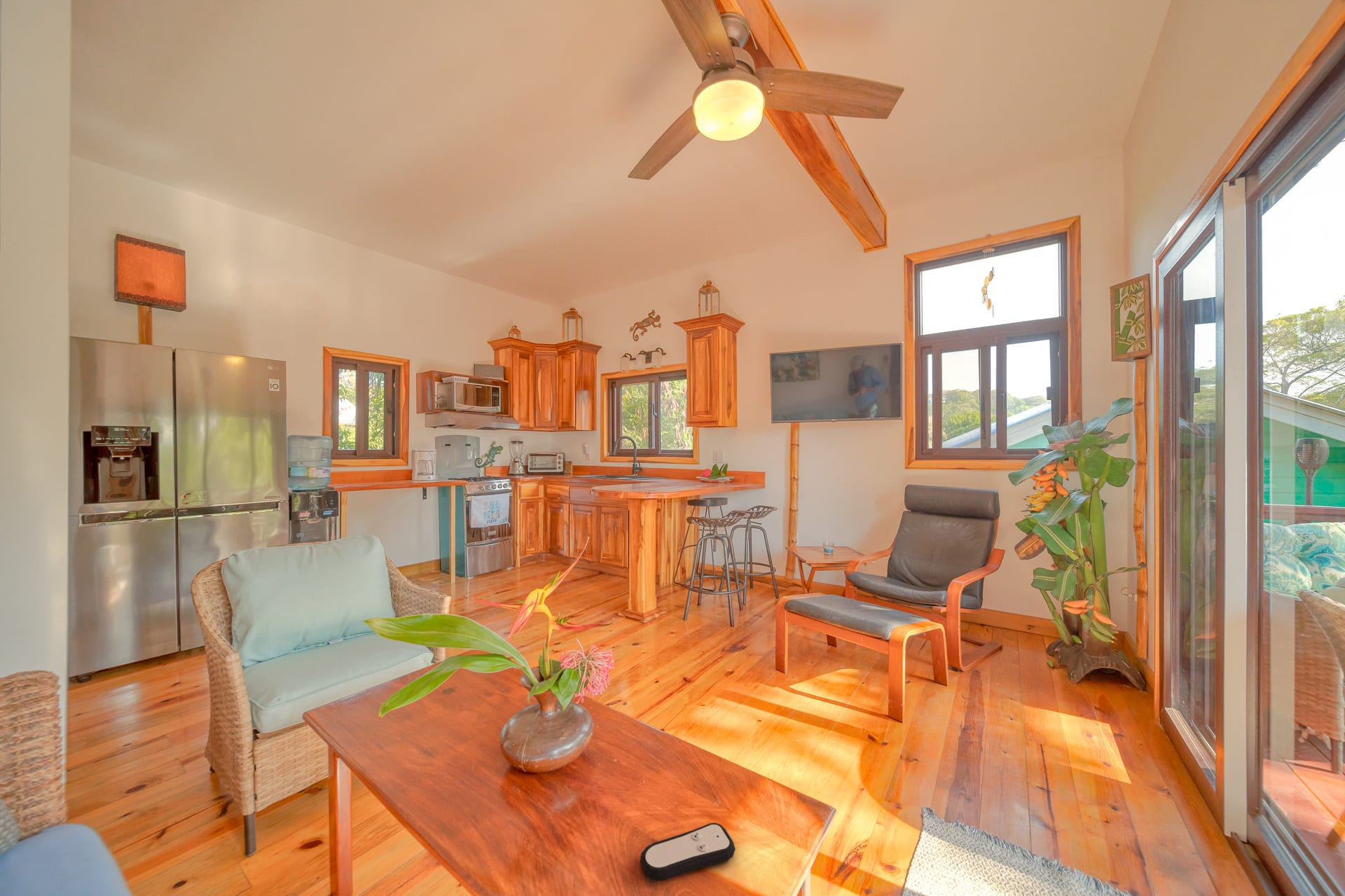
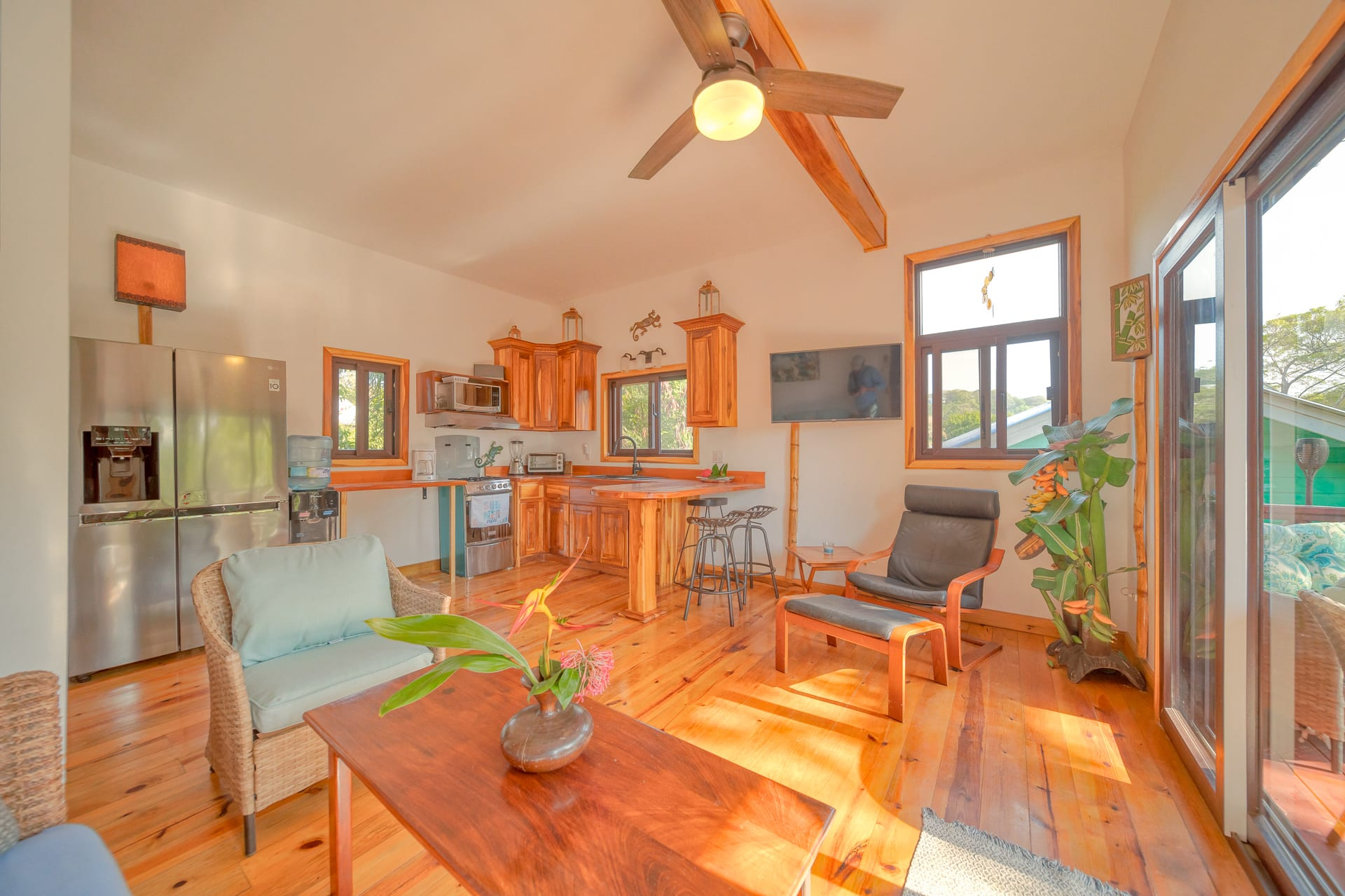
- remote control (687, 850)
